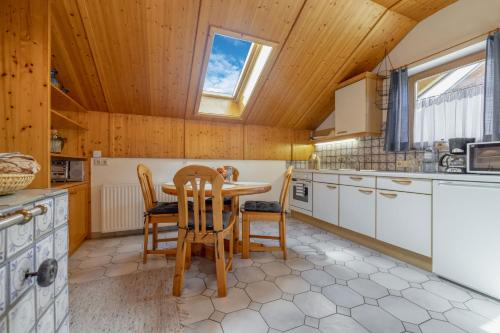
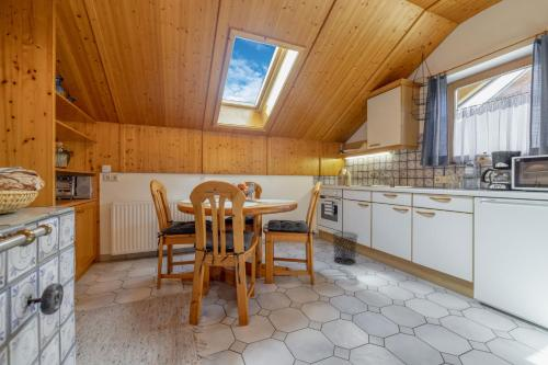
+ waste bin (344, 248)
